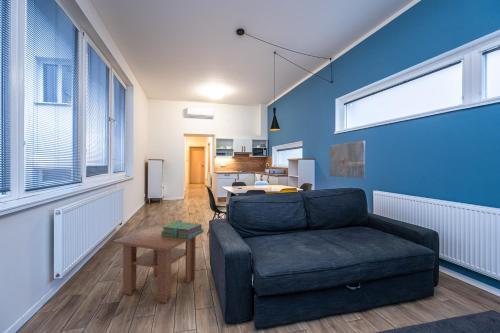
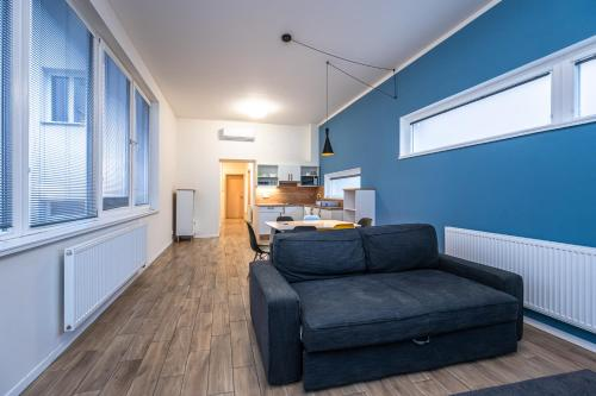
- wall art (345, 160)
- coffee table (161, 260)
- stack of books (182, 229)
